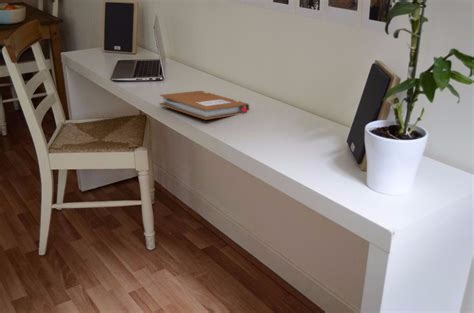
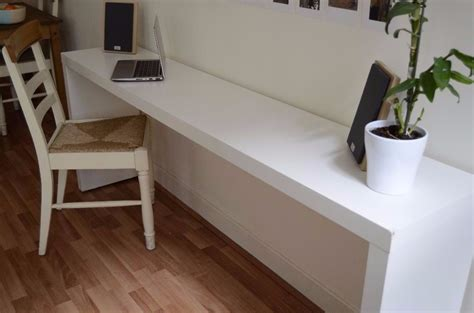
- notebook (205, 104)
